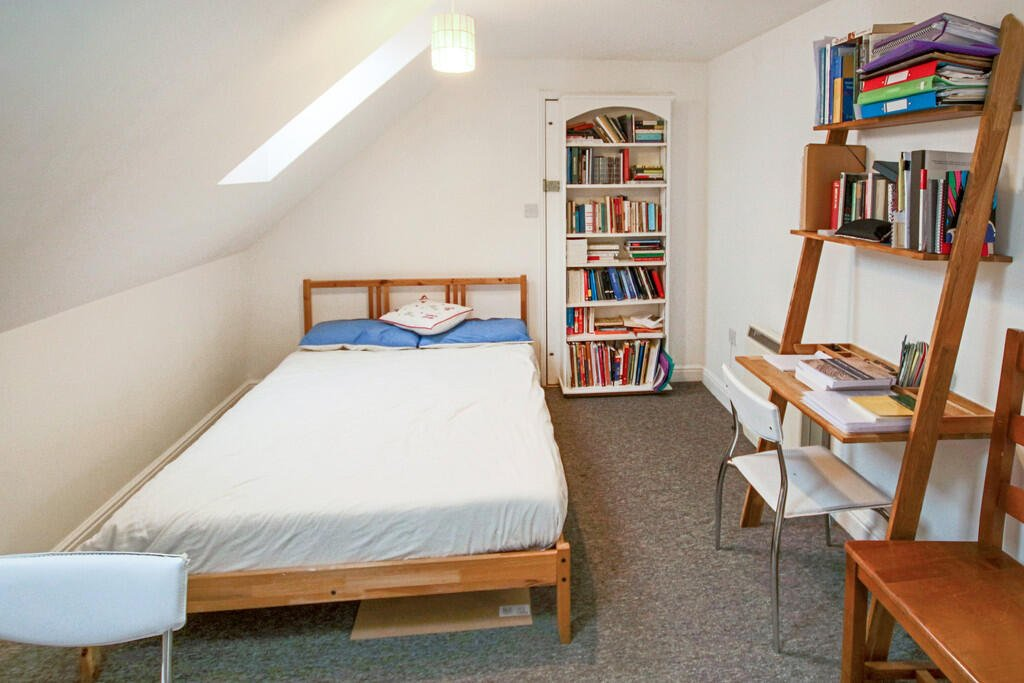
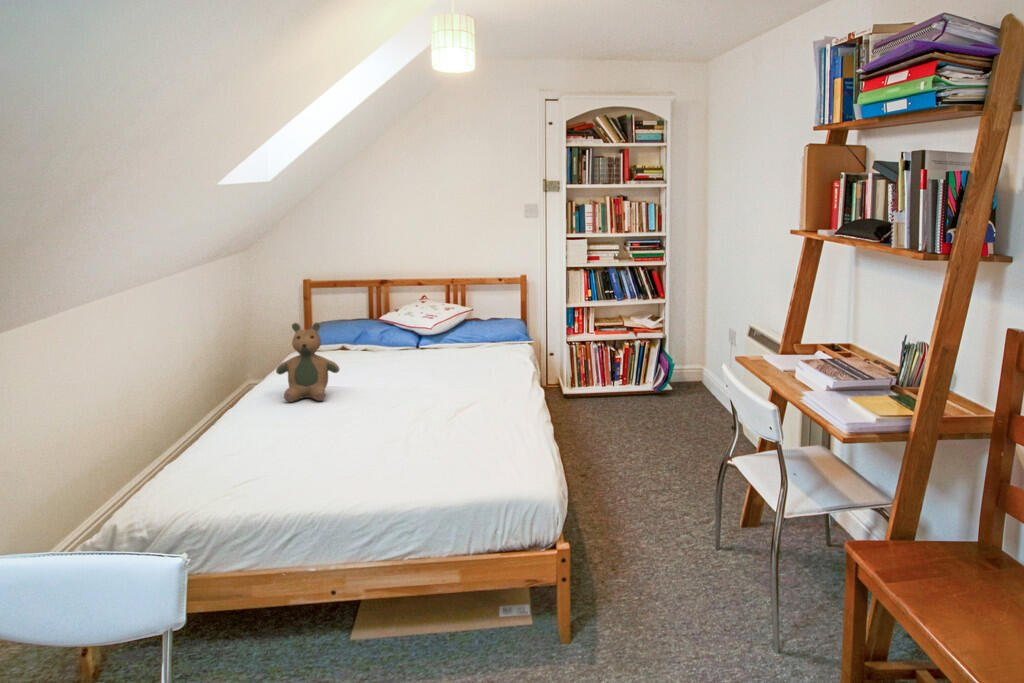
+ teddy bear (306, 361)
